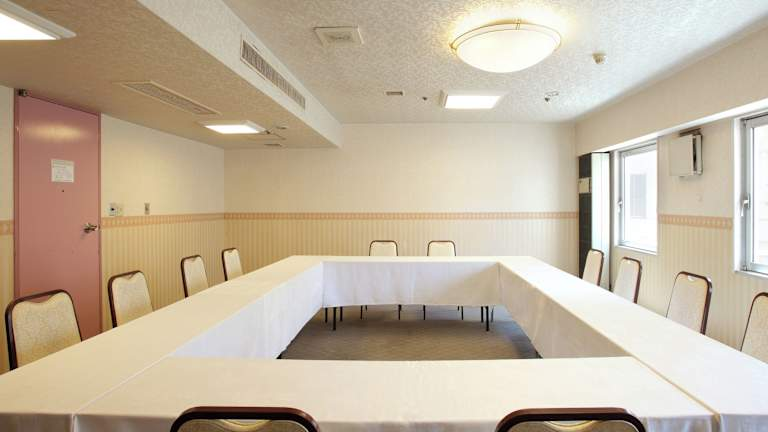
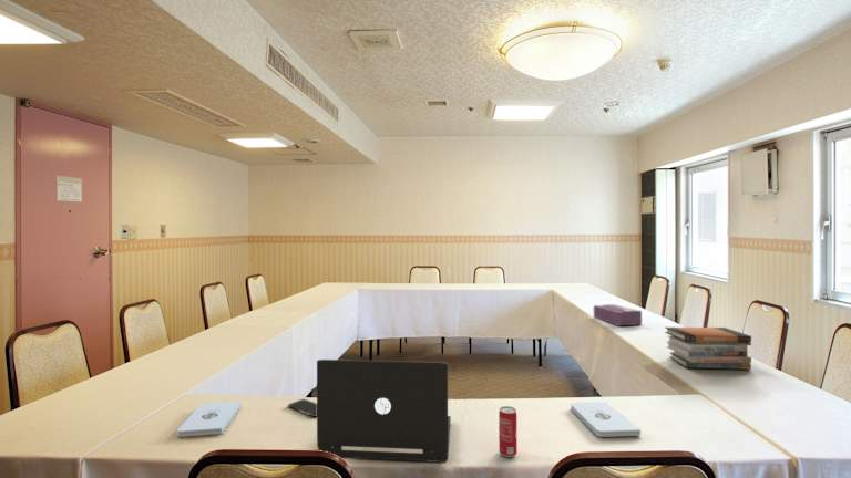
+ tissue box (616, 314)
+ book stack (706, 346)
+ smartphone (308, 407)
+ notepad (211, 417)
+ notepad (602, 417)
+ beverage can (507, 432)
+ laptop (389, 393)
